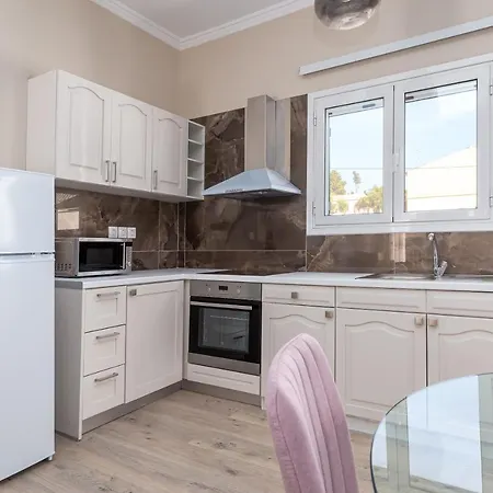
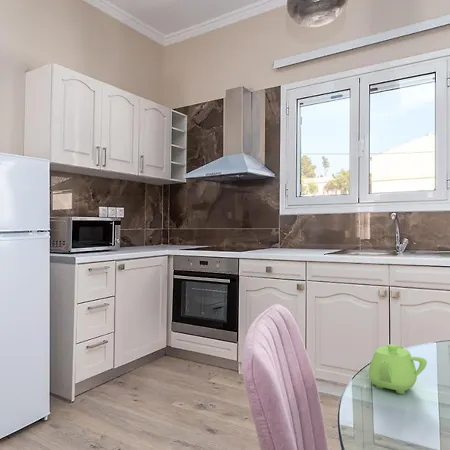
+ teapot (397, 366)
